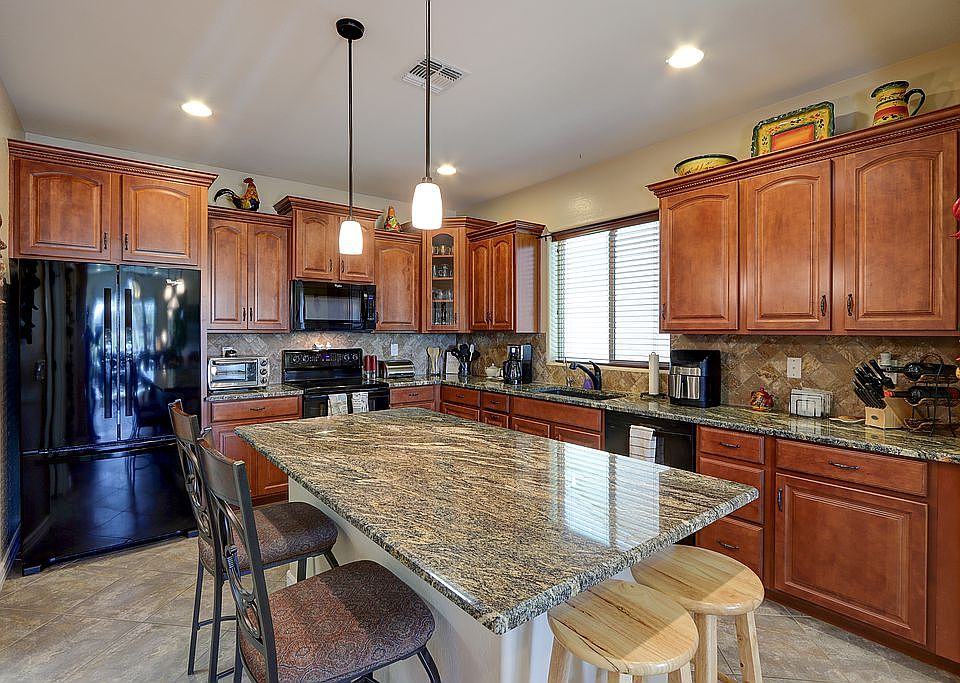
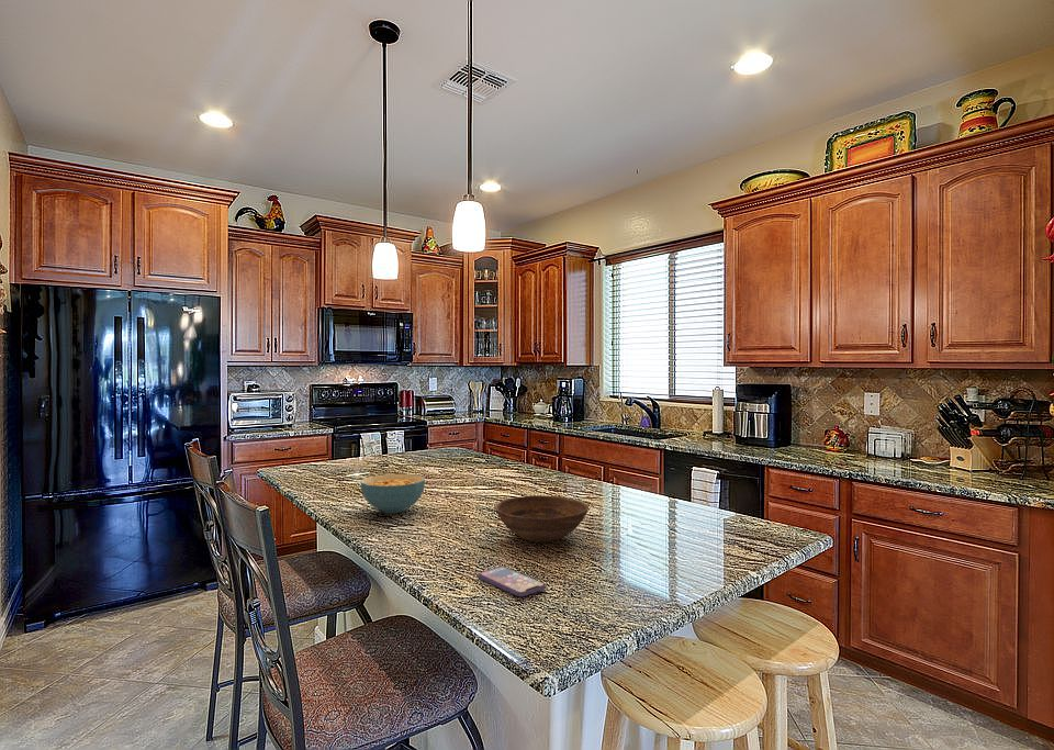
+ bowl (541, 520)
+ cereal bowl (393, 495)
+ smartphone (511, 580)
